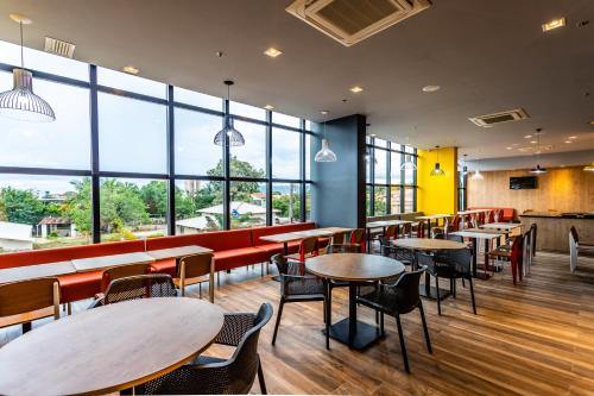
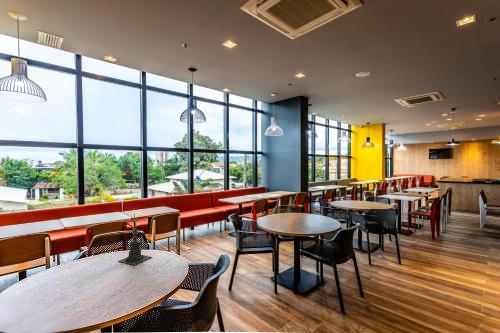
+ candle holder (135, 236)
